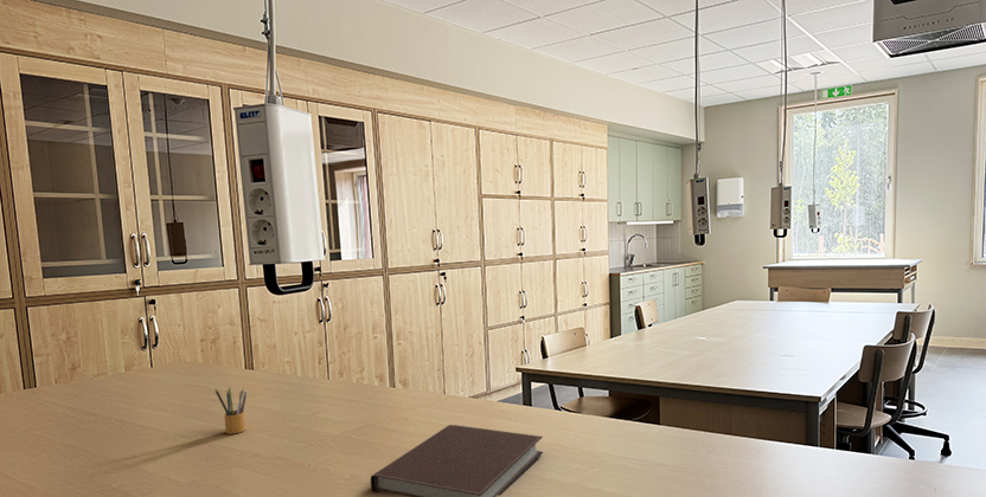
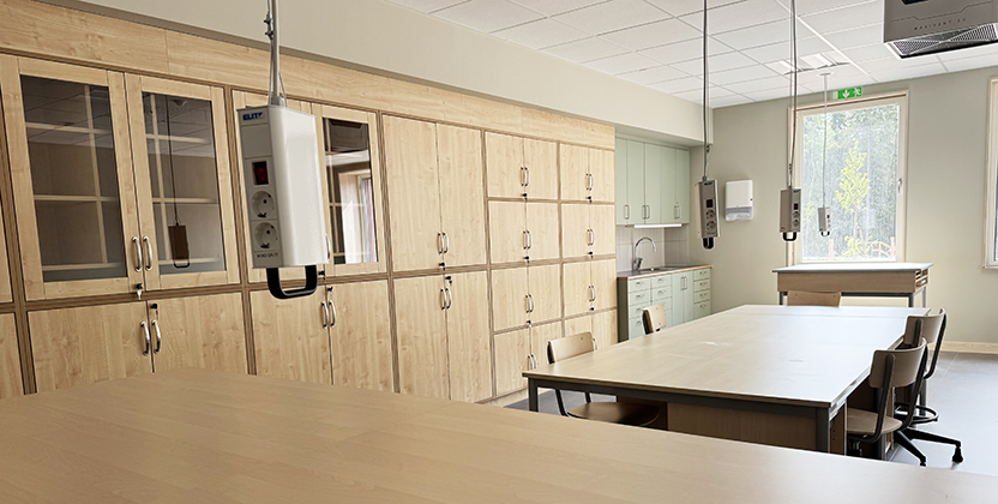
- notebook (462, 463)
- pencil box (232, 408)
